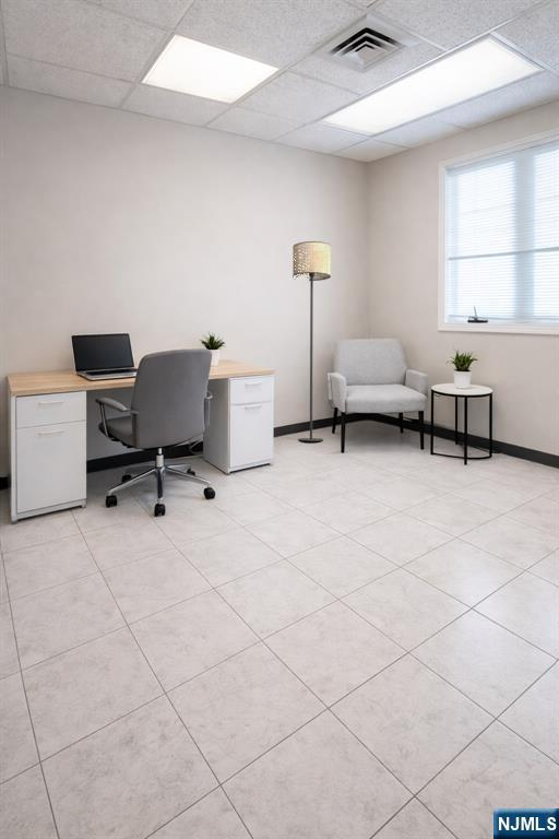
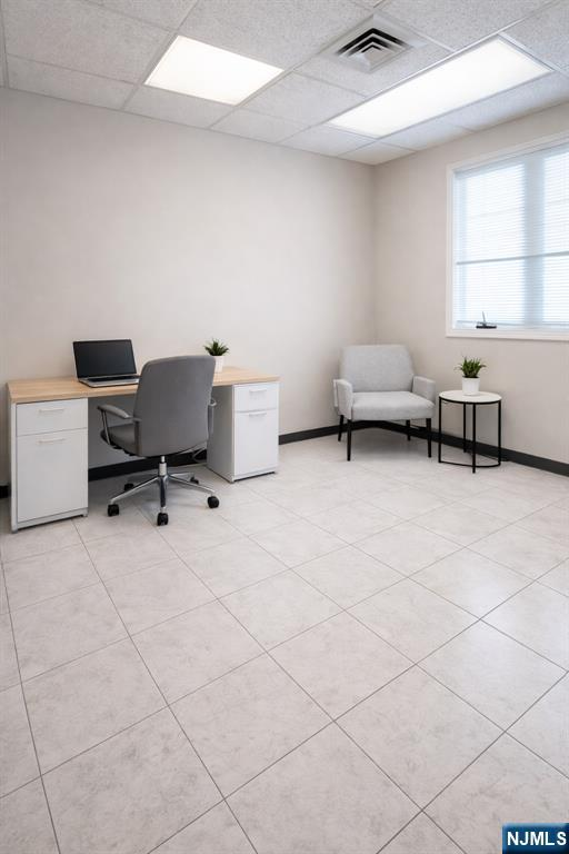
- floor lamp (311, 344)
